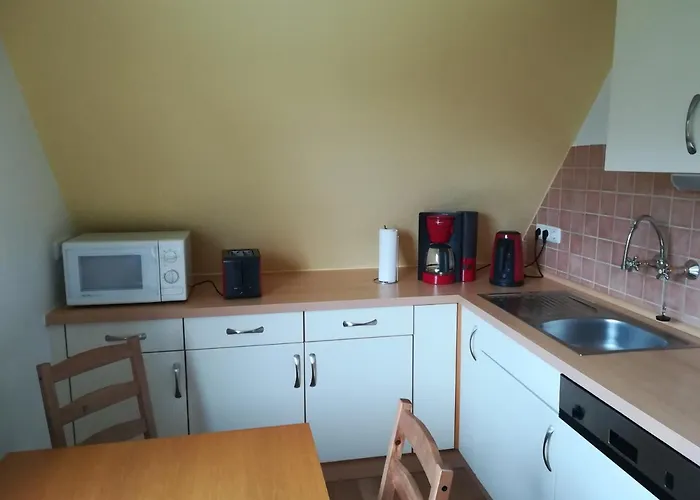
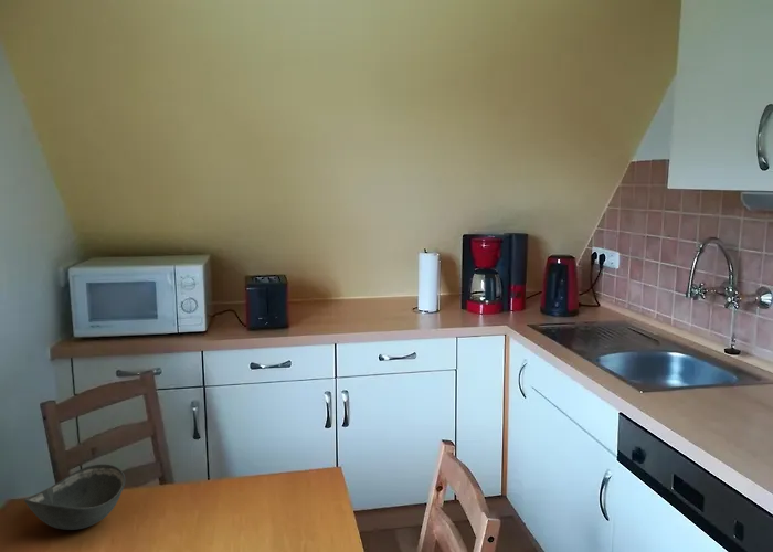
+ bowl (77, 501)
